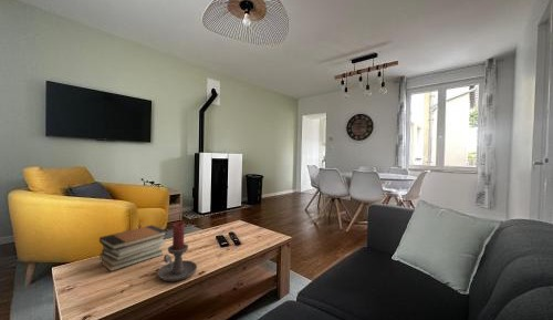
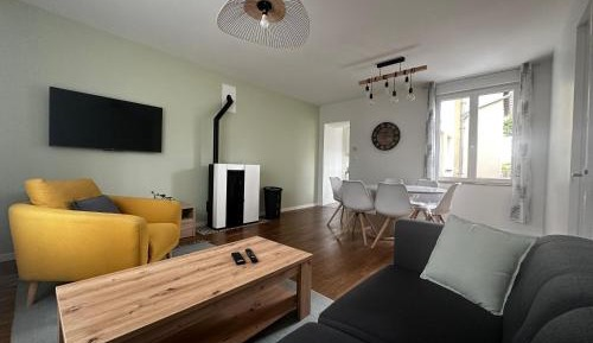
- book stack (134, 246)
- candle holder (175, 246)
